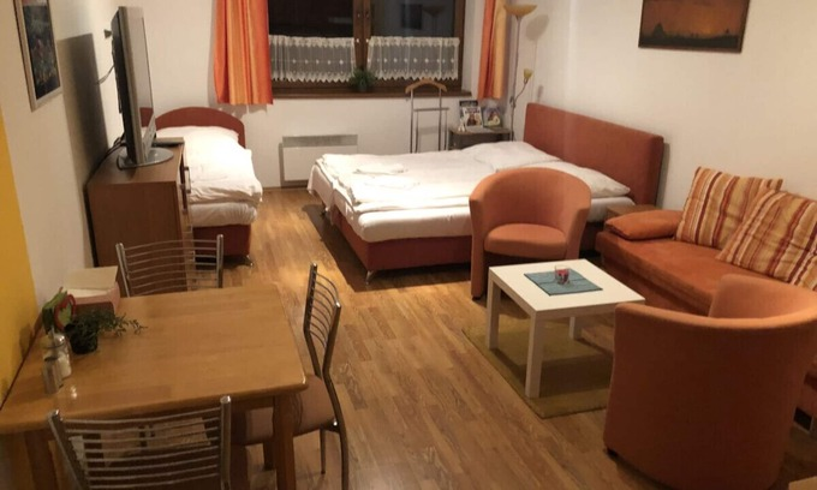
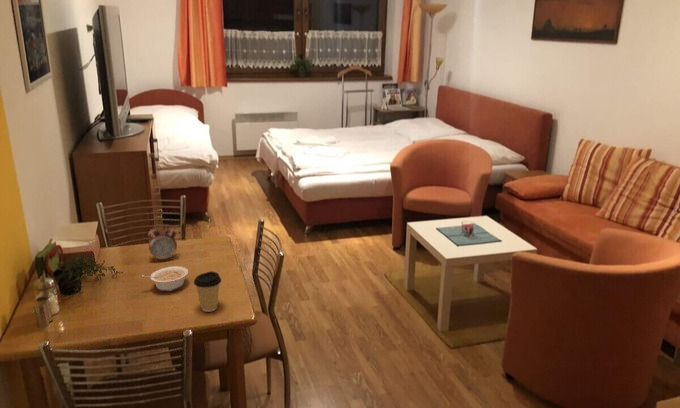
+ coffee cup (208, 292)
+ alarm clock (162, 241)
+ legume (168, 279)
